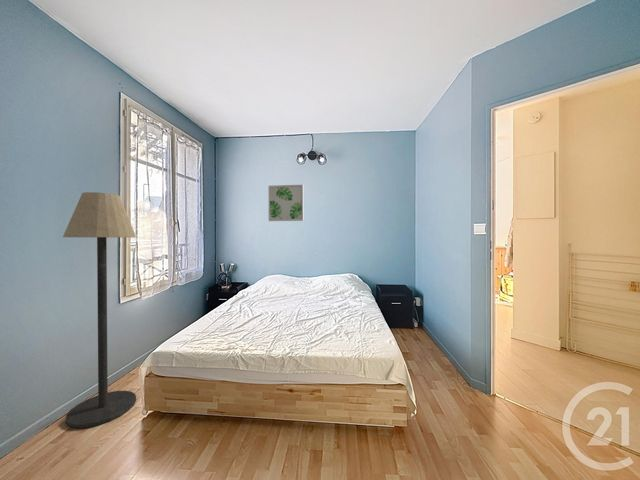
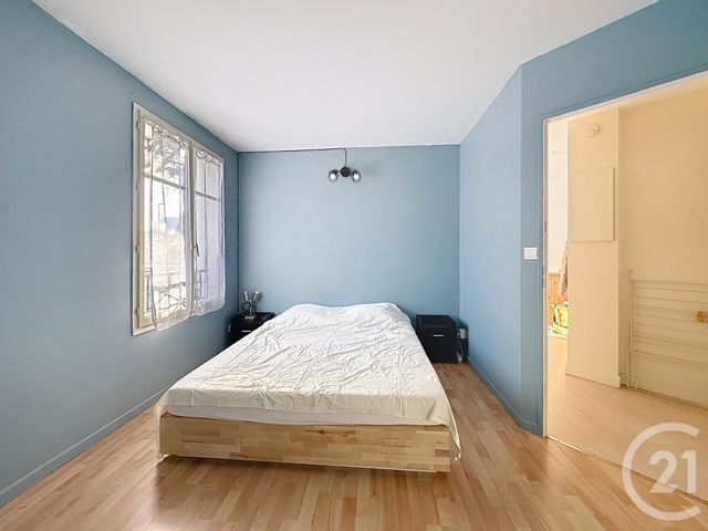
- floor lamp (102, 302)
- wall art (285, 203)
